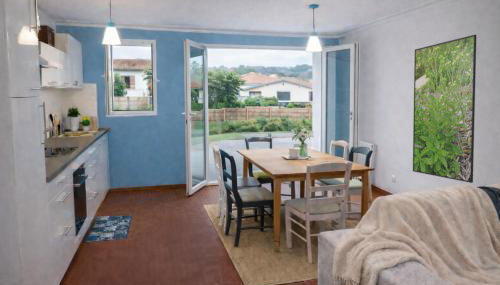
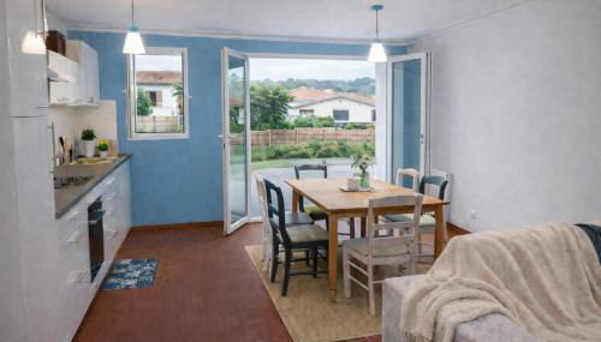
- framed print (441, 110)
